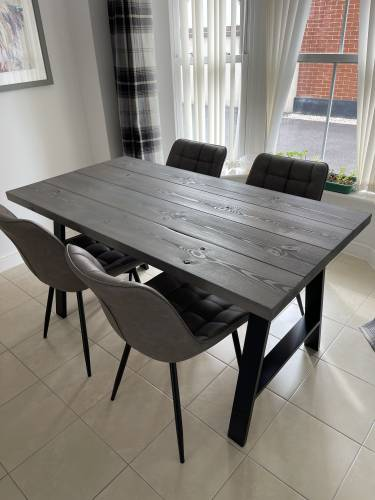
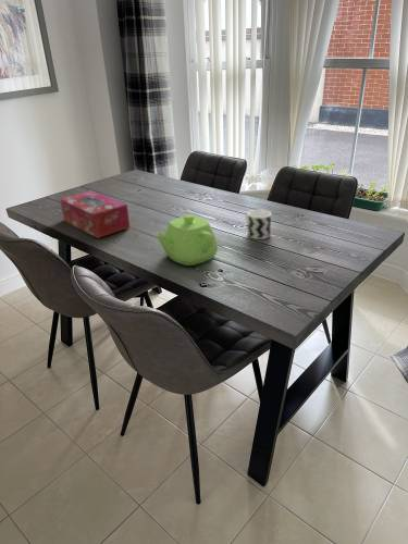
+ teapot (187, 239)
+ tissue box (94, 212)
+ cup (256, 223)
